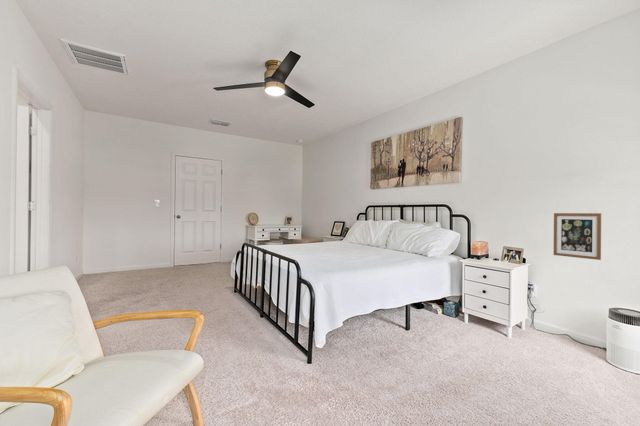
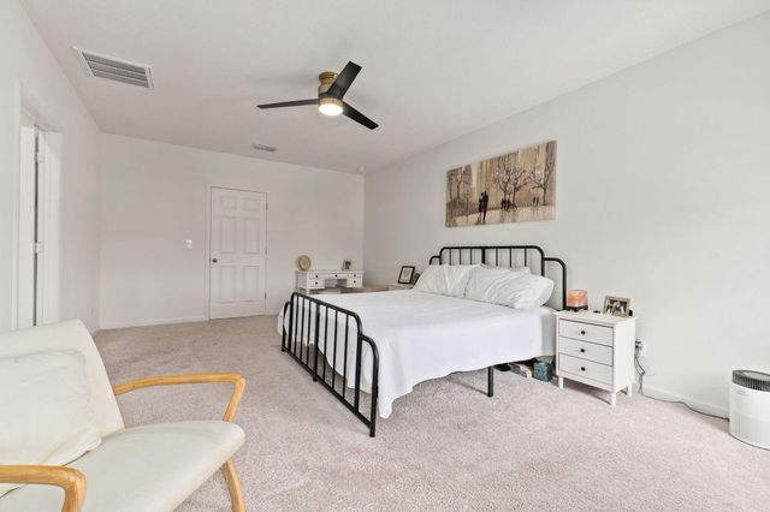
- wall art (576, 235)
